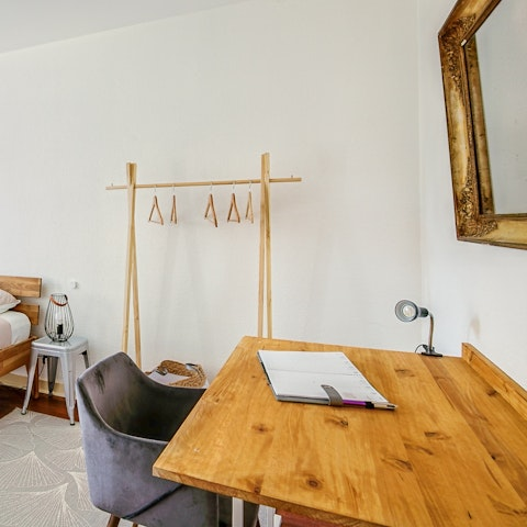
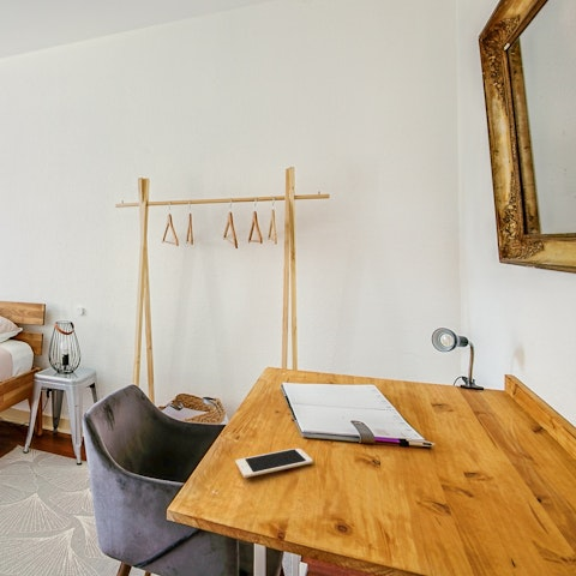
+ cell phone (274, 461)
